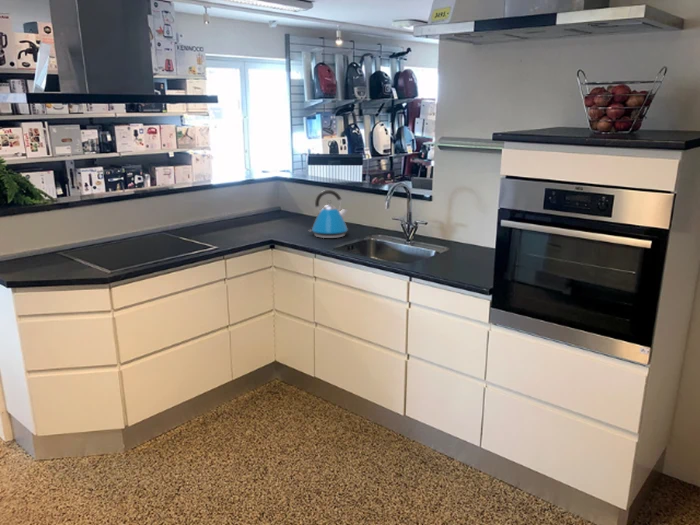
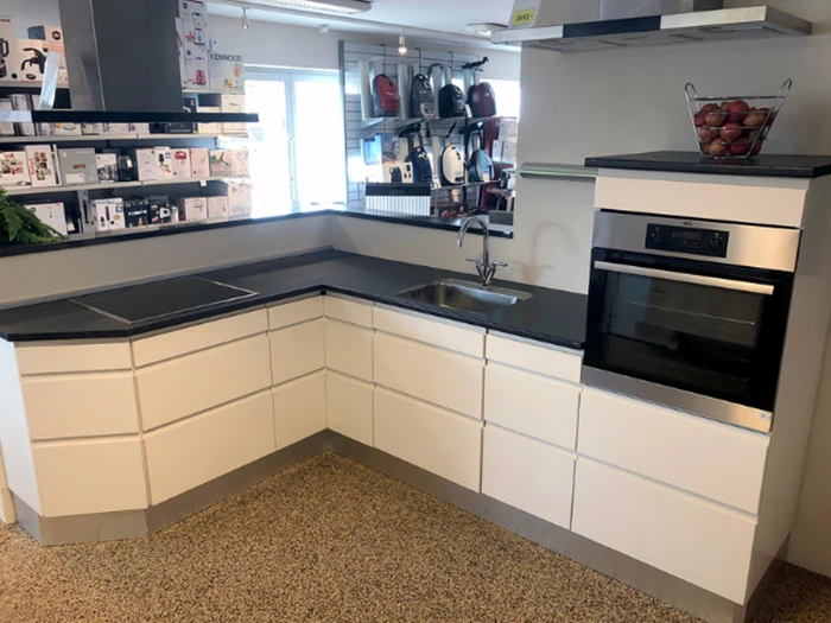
- kettle (328, 212)
